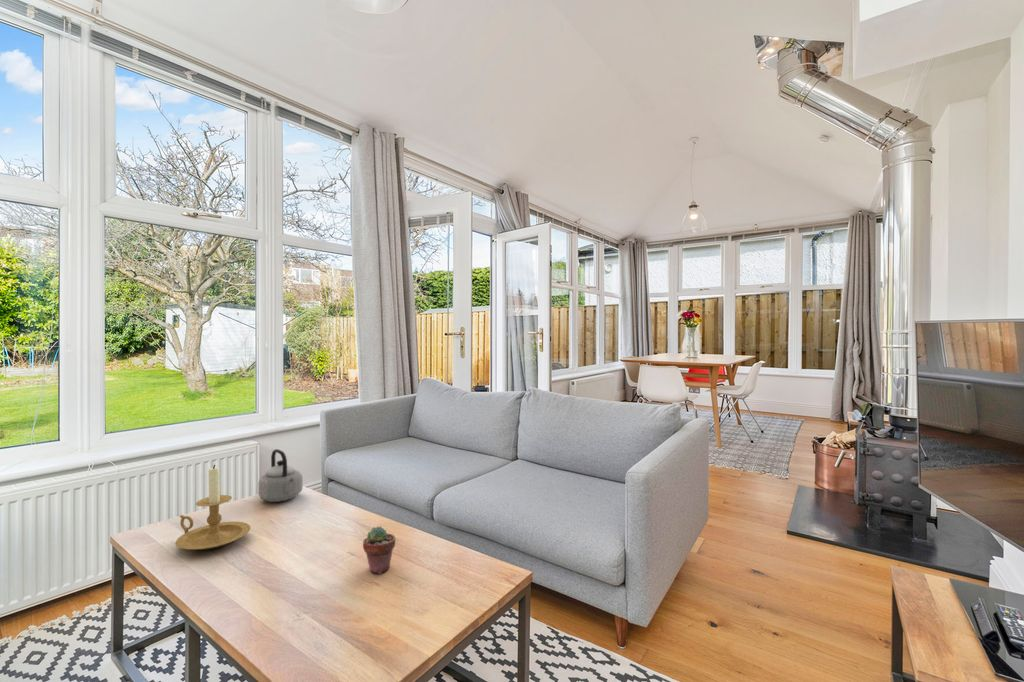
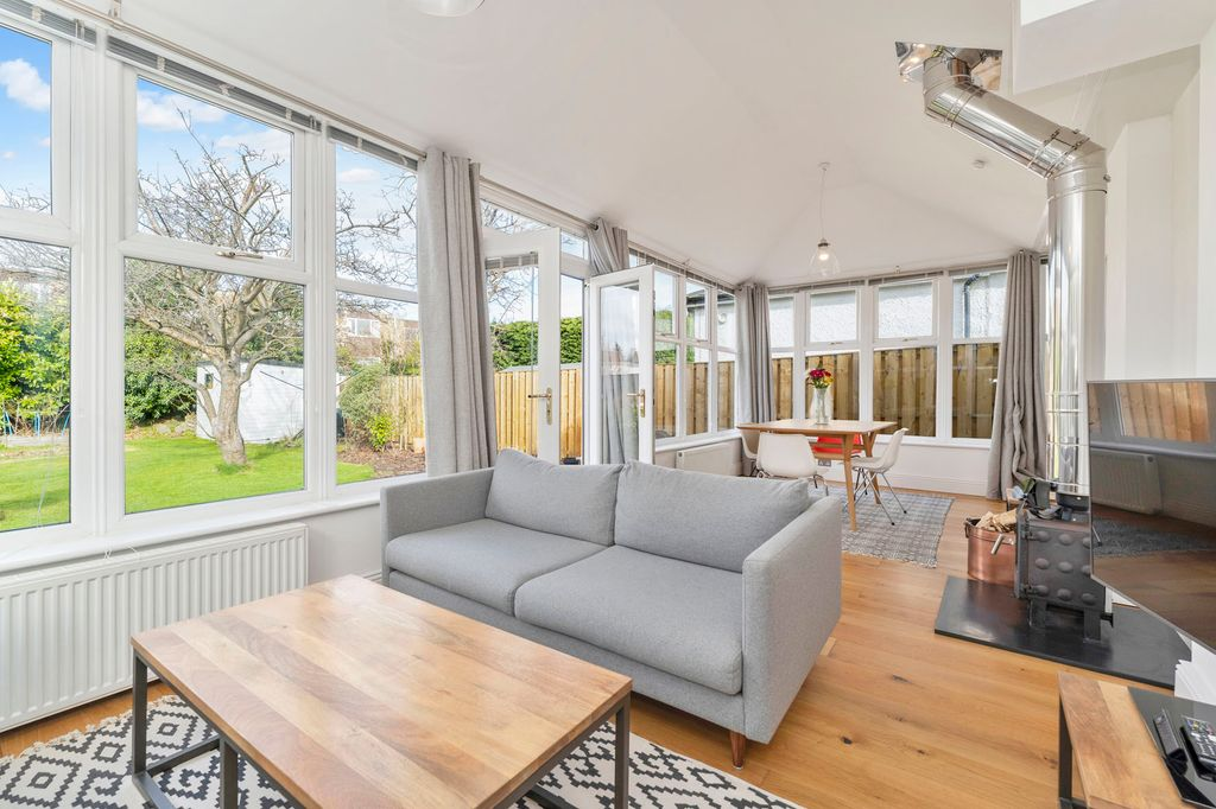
- teapot (283, 475)
- potted succulent (379, 547)
- candle holder (214, 503)
